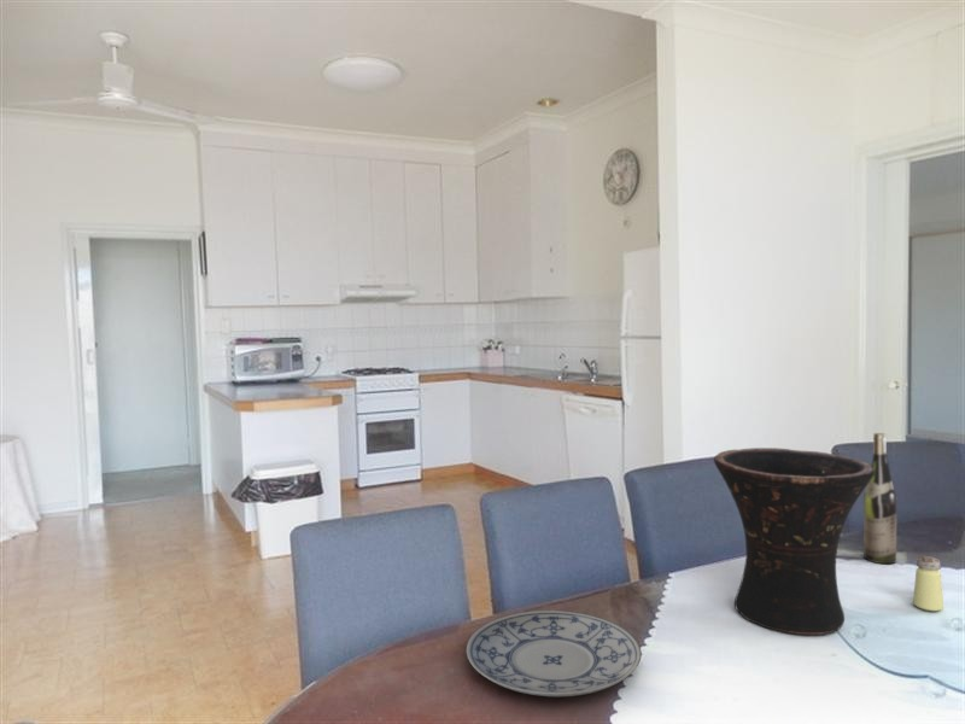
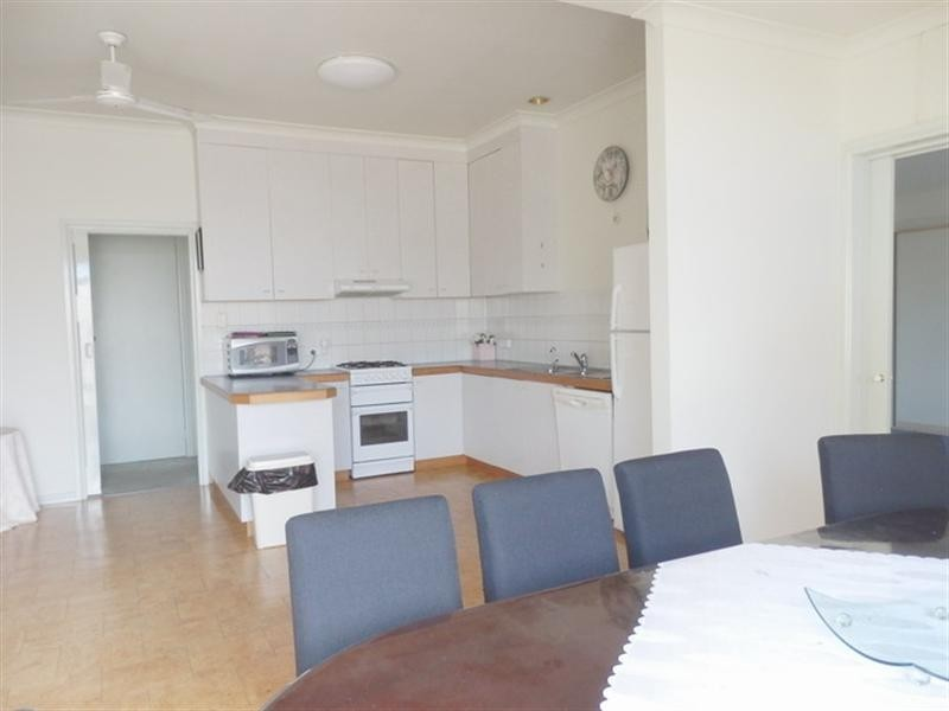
- vase (790, 537)
- saltshaker (928, 582)
- wine bottle (879, 496)
- plate (552, 655)
